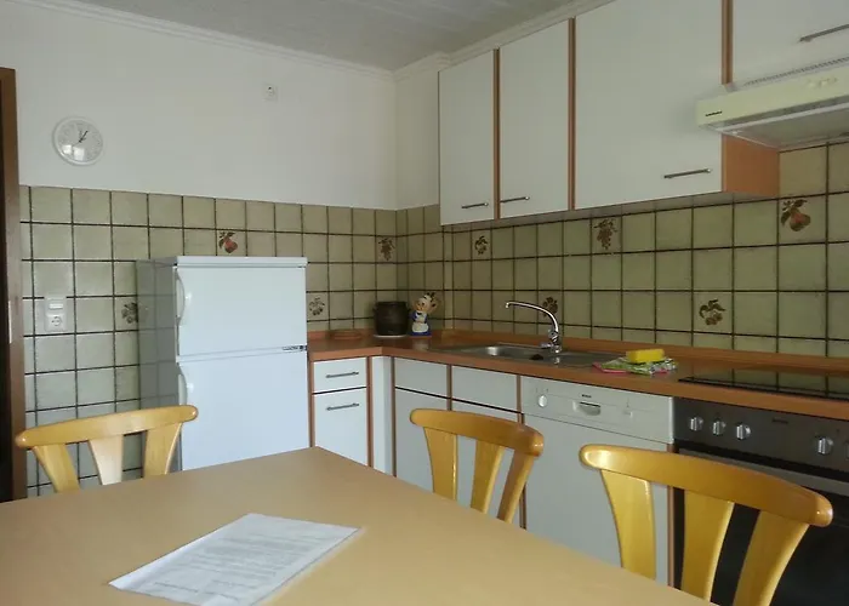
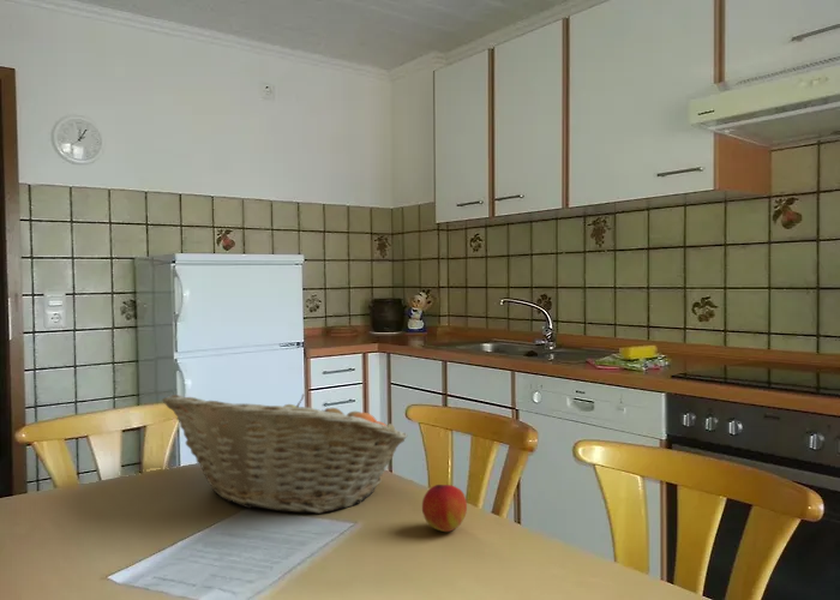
+ fruit basket (286, 438)
+ peach (444, 506)
